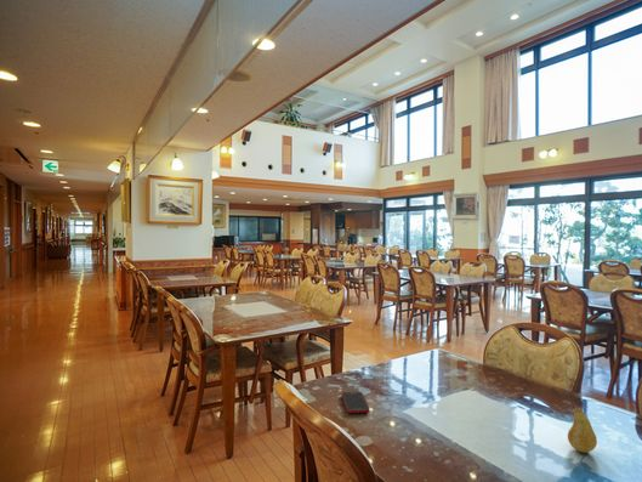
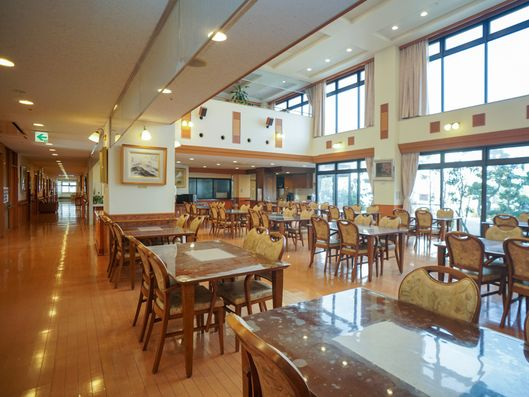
- cell phone (354, 402)
- fruit (581, 427)
